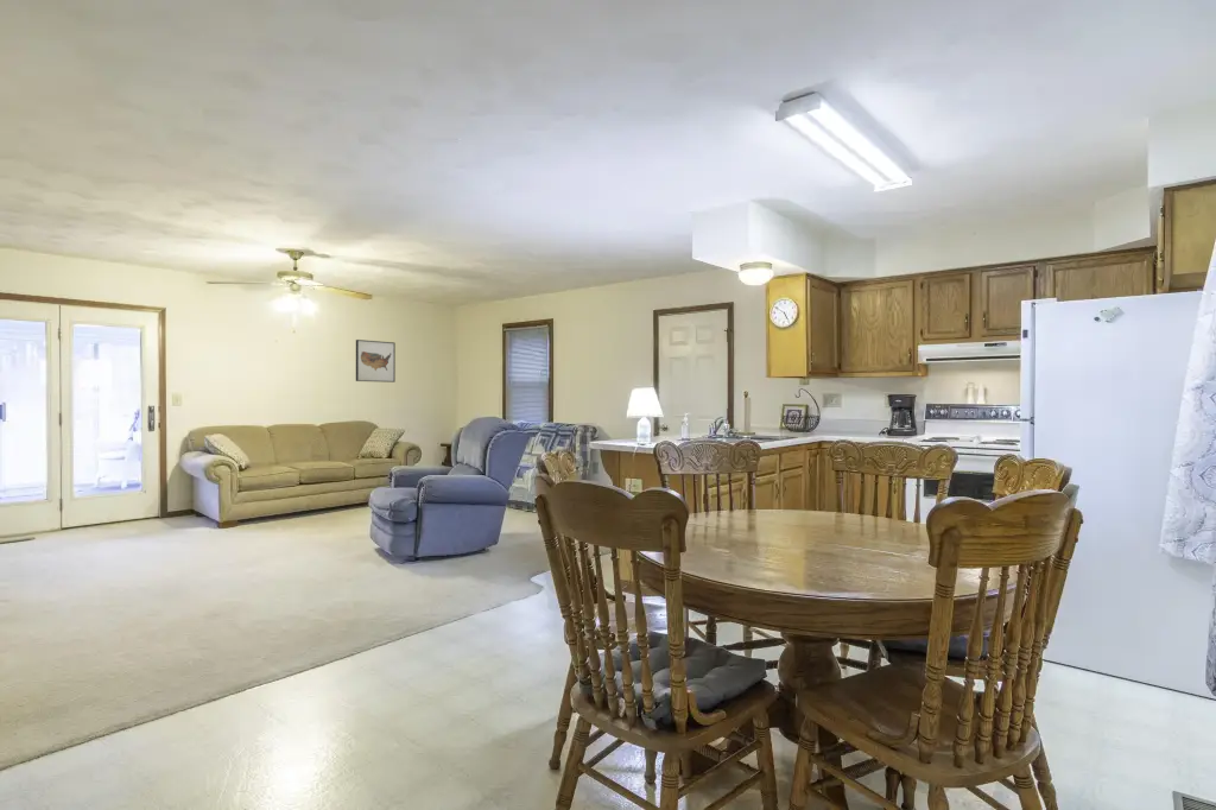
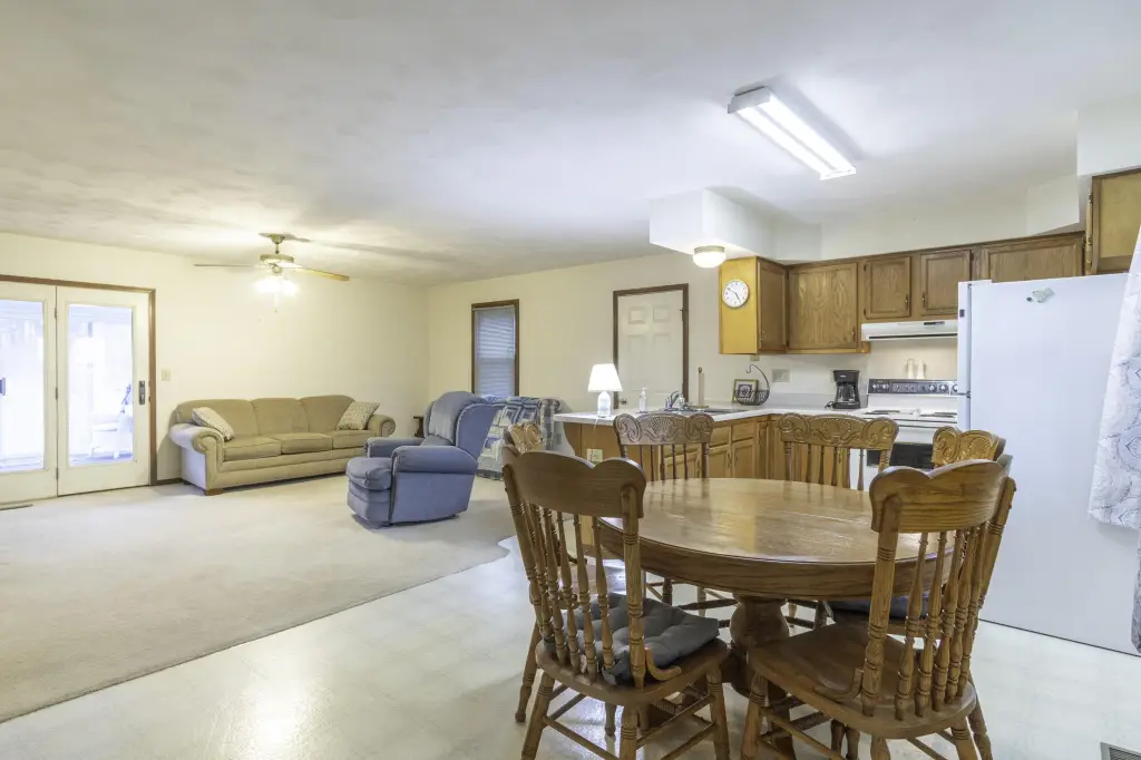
- wall art (375, 361)
